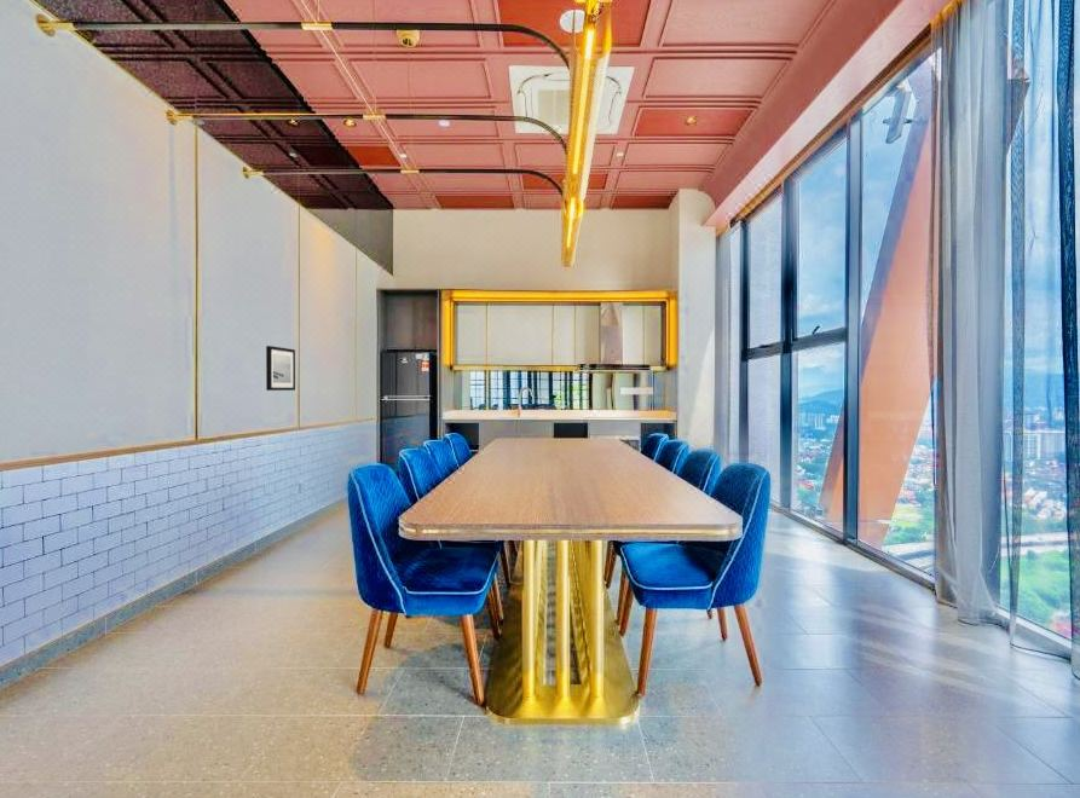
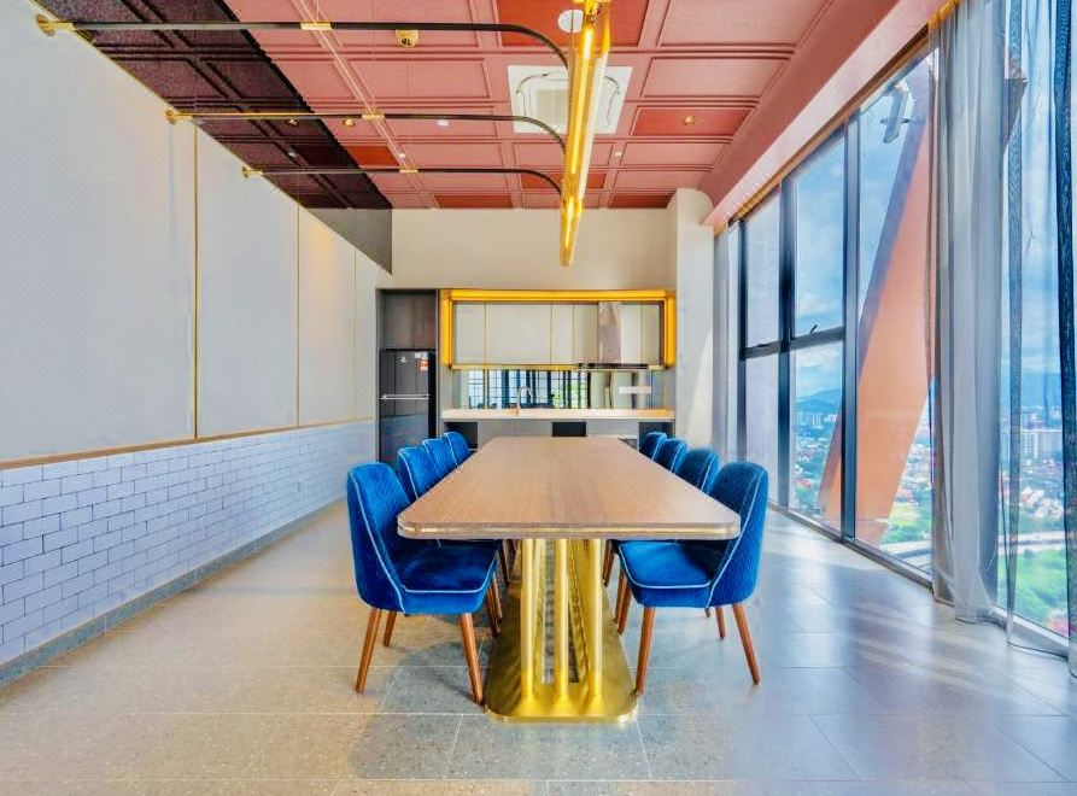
- wall art (281, 369)
